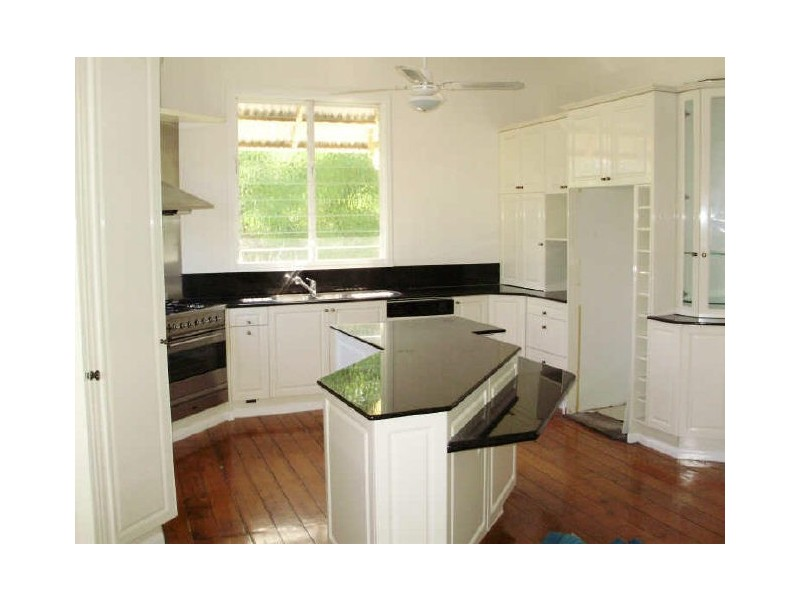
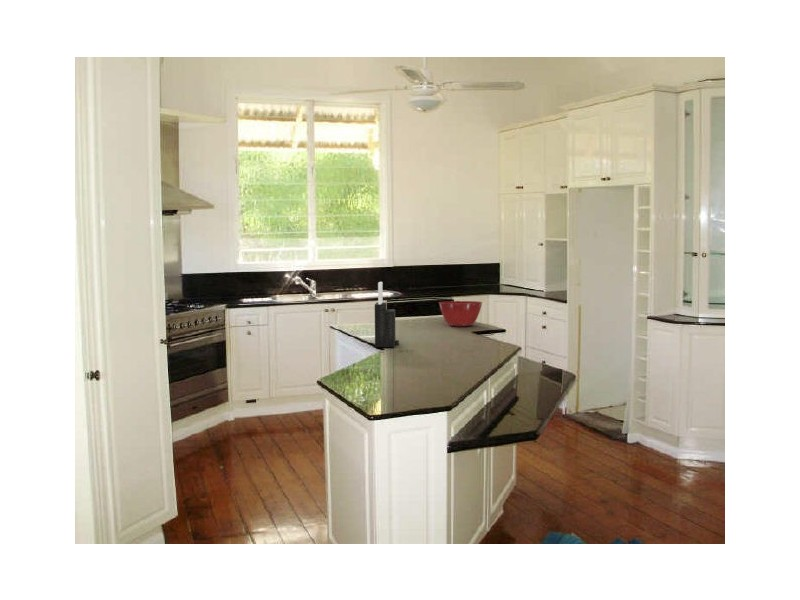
+ mixing bowl (460, 313)
+ knife block (387, 313)
